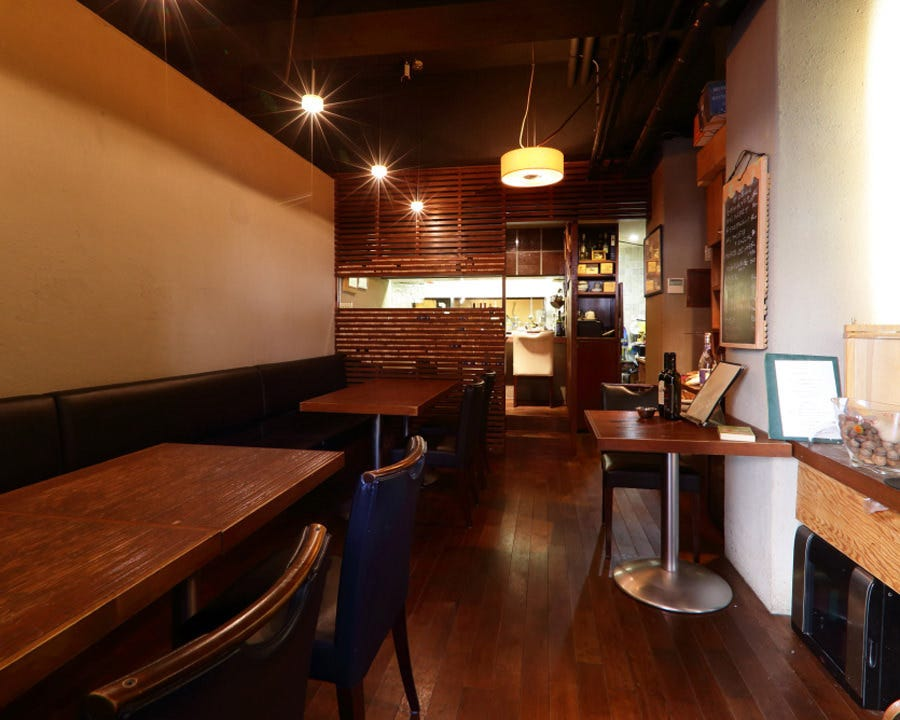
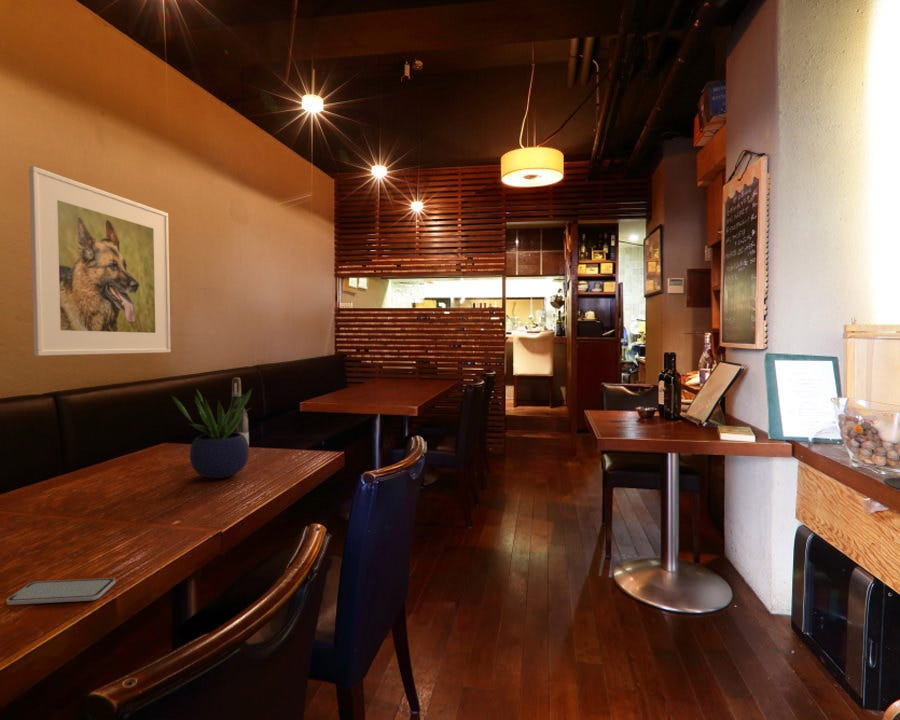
+ wine bottle (237, 414)
+ potted plant (214, 431)
+ smartphone (63, 590)
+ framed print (111, 274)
